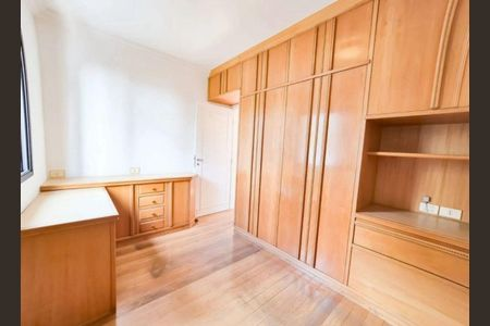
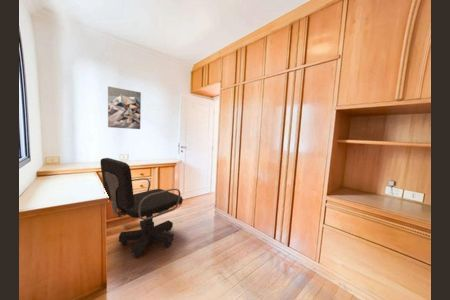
+ wall art (125, 109)
+ office chair (145, 201)
